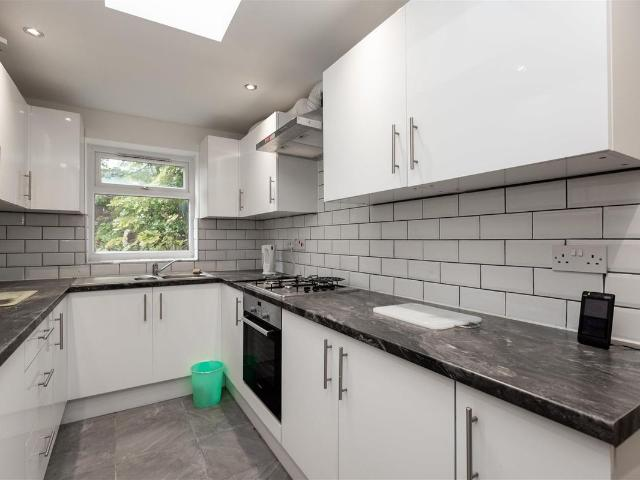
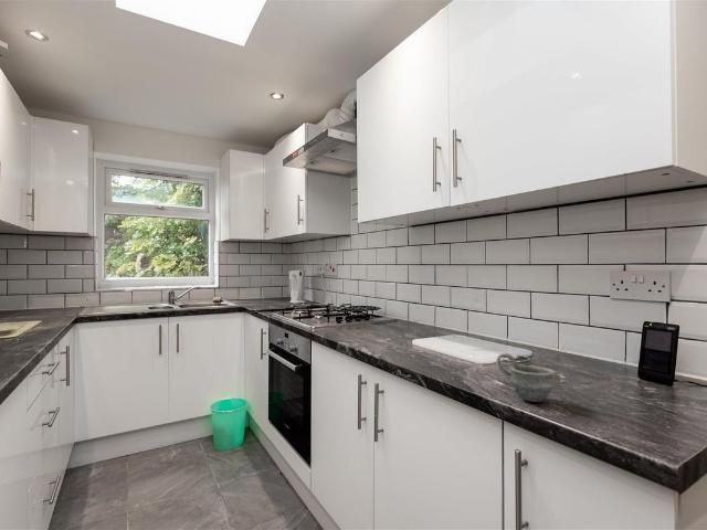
+ cup (527, 377)
